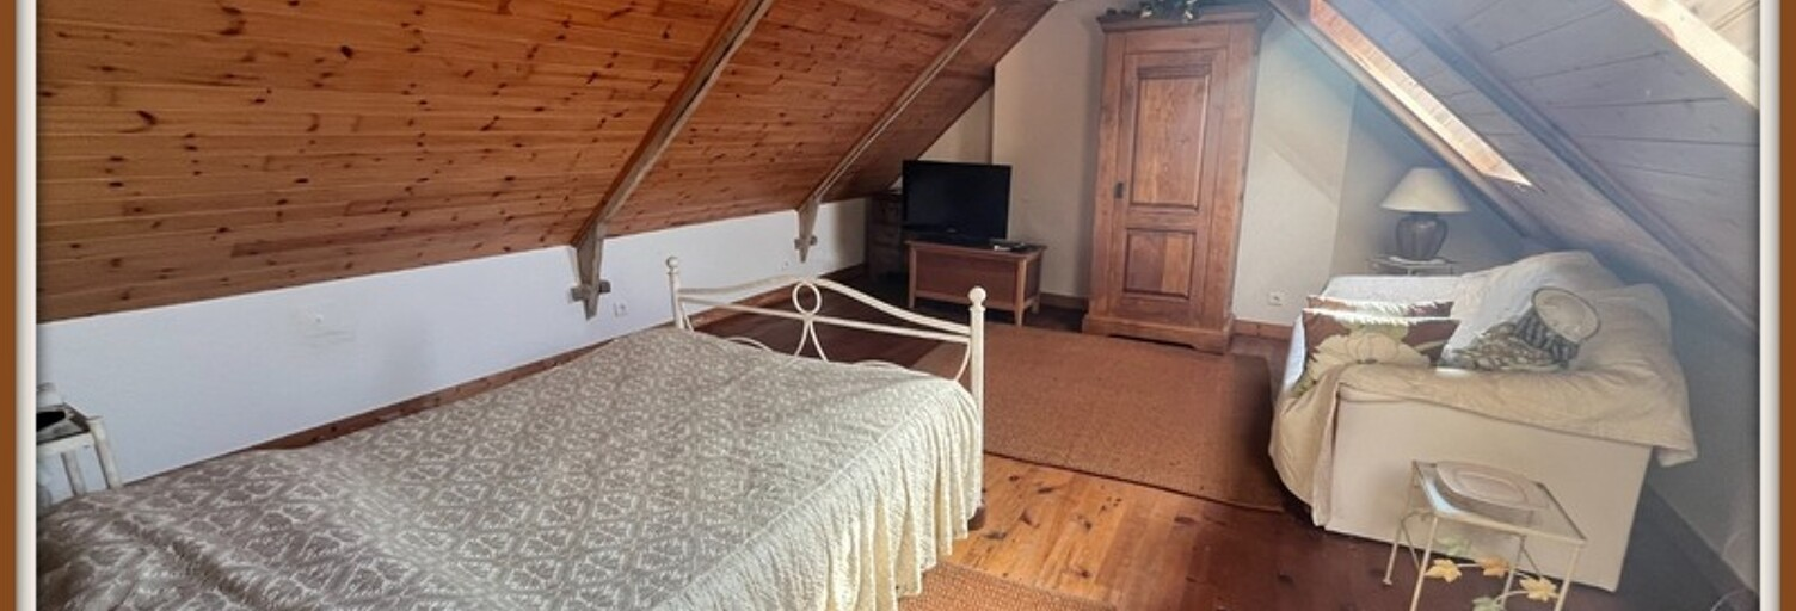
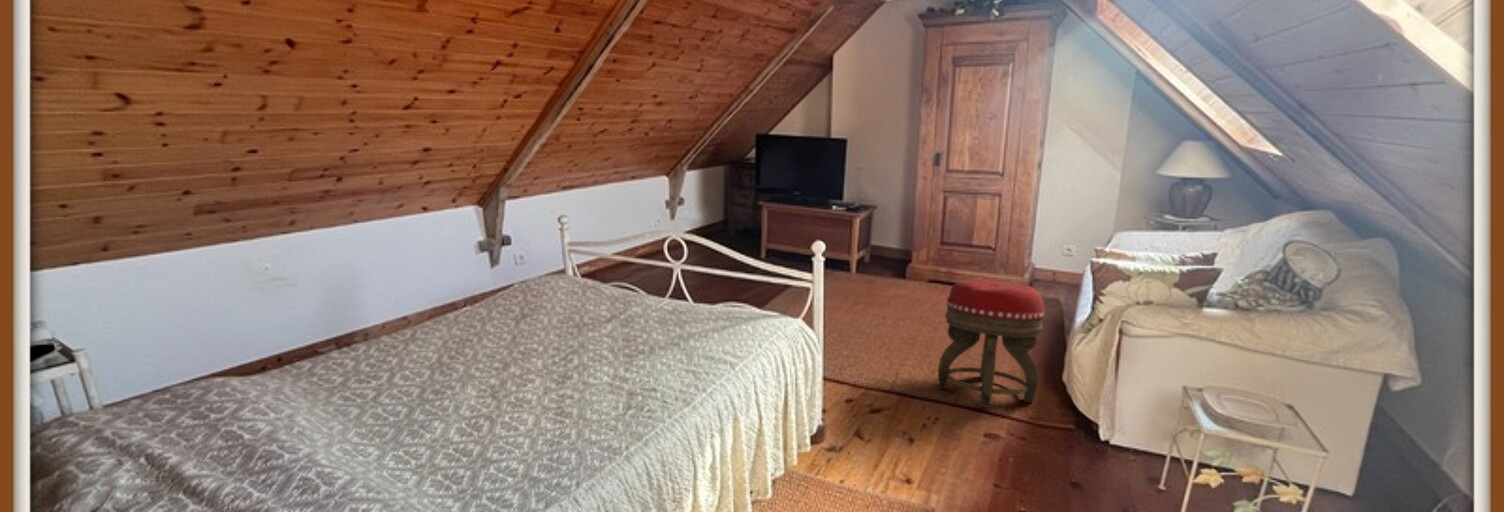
+ footstool (990, 339)
